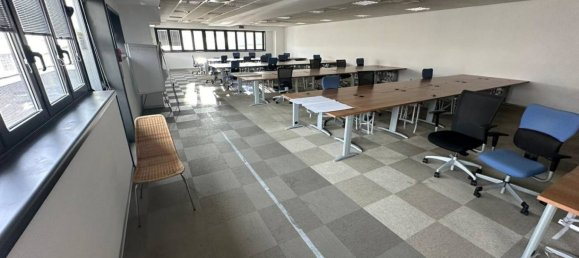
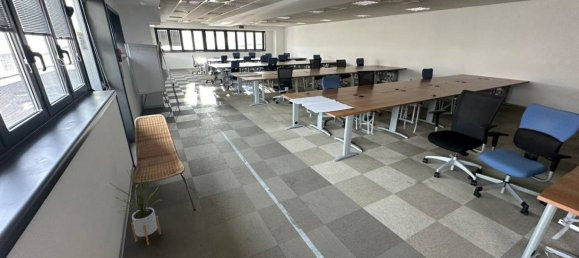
+ house plant (140, 205)
